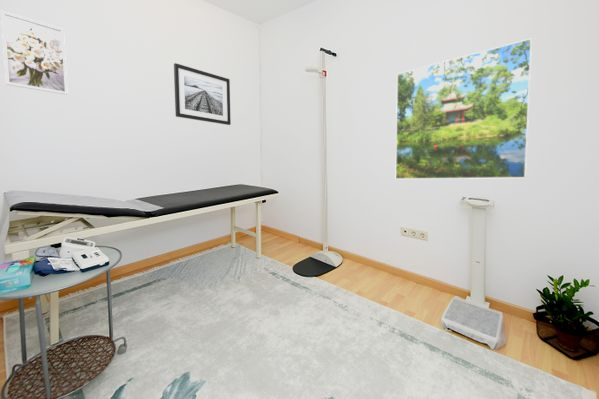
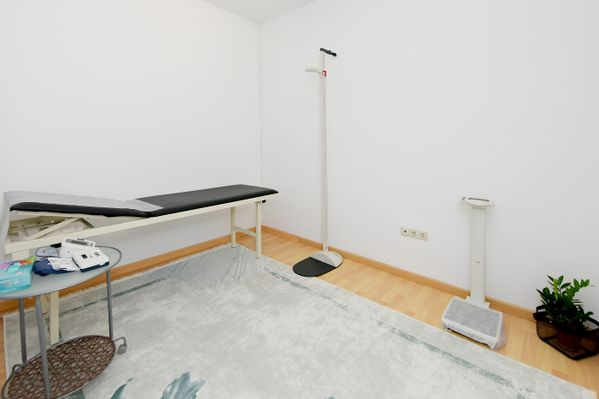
- wall art (36, 55)
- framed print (453, 119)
- wall art (204, 96)
